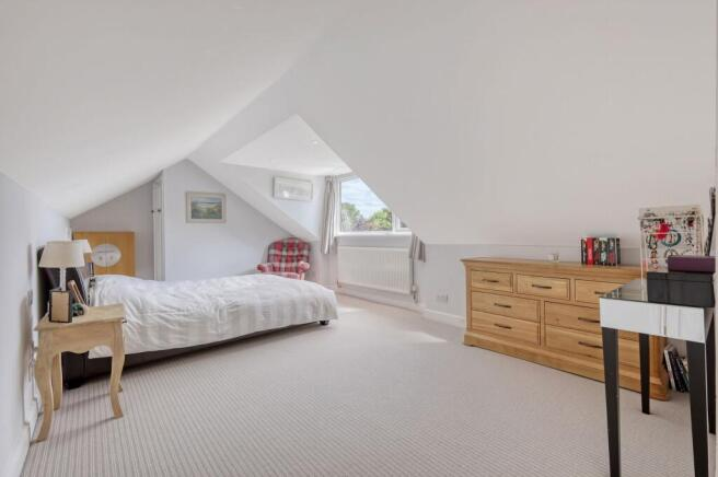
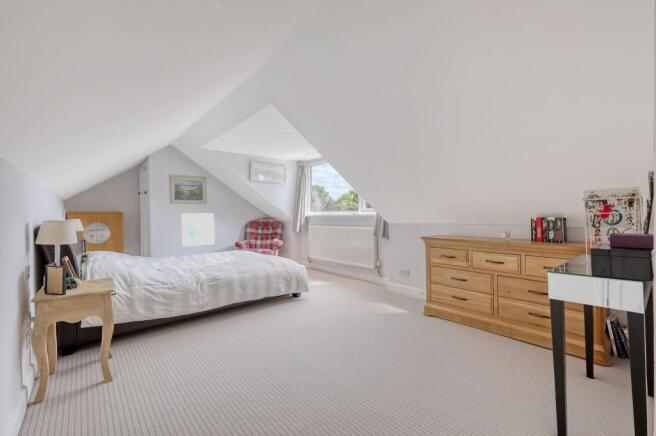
+ wall art (198, 229)
